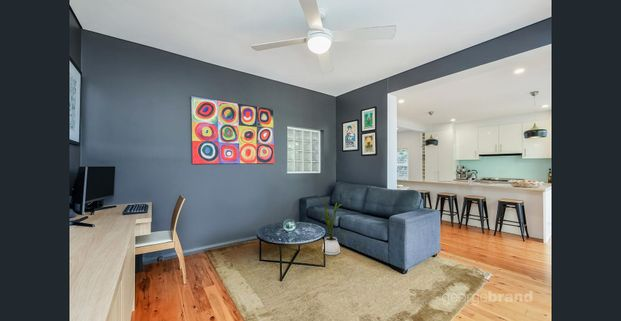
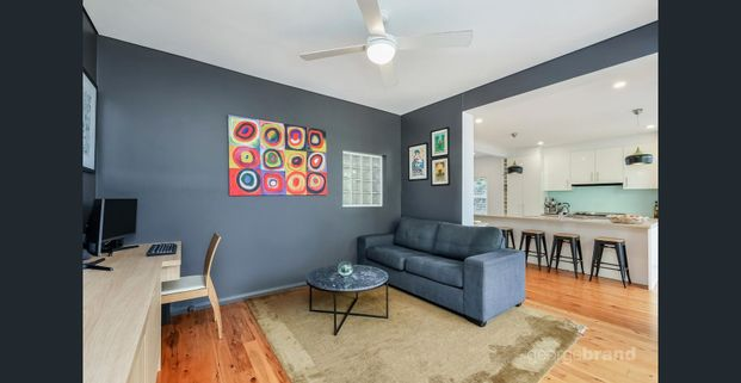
- house plant (329, 224)
